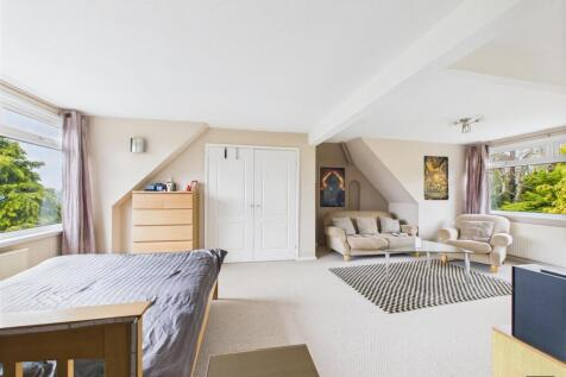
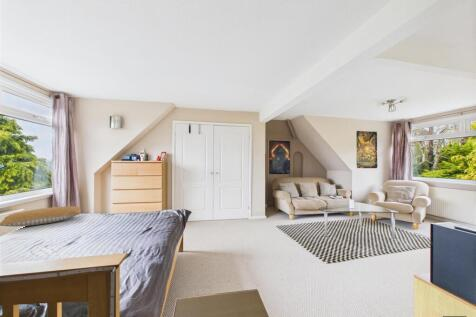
+ pillow (44, 215)
